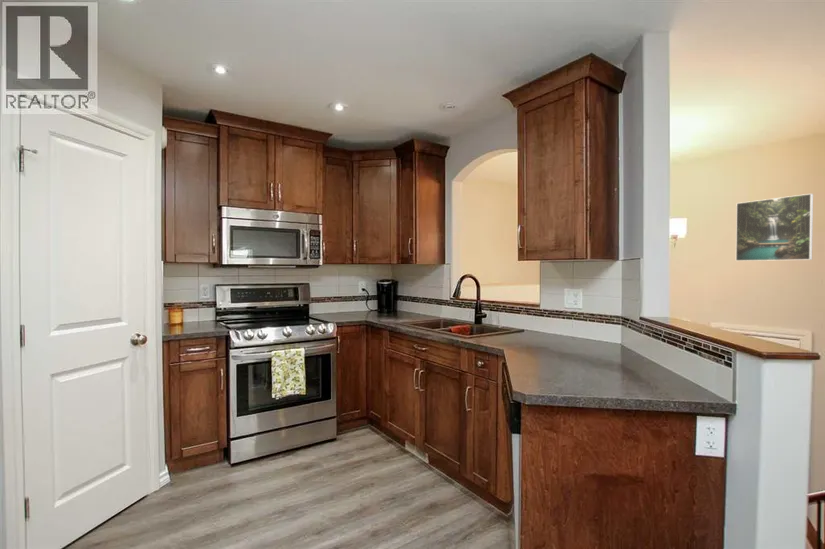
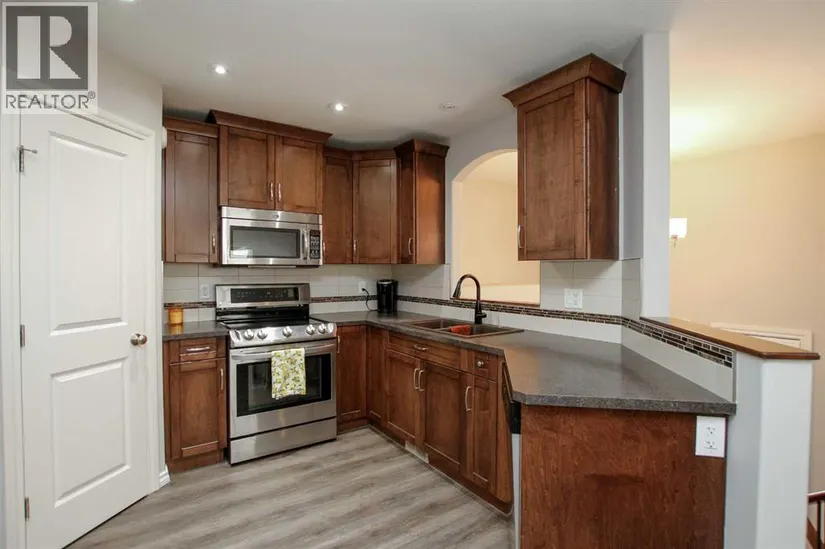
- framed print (771, 229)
